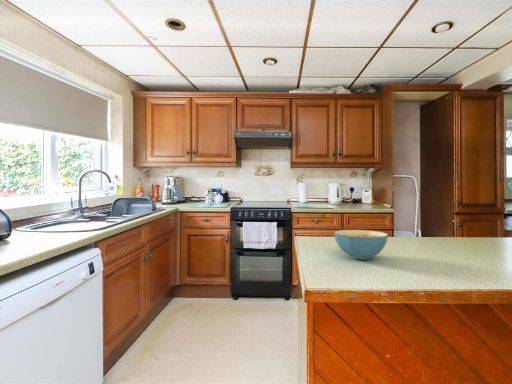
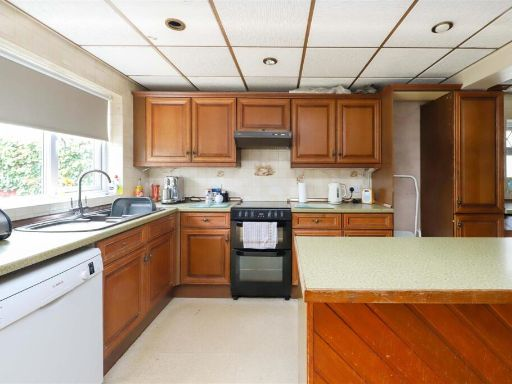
- cereal bowl (360, 245)
